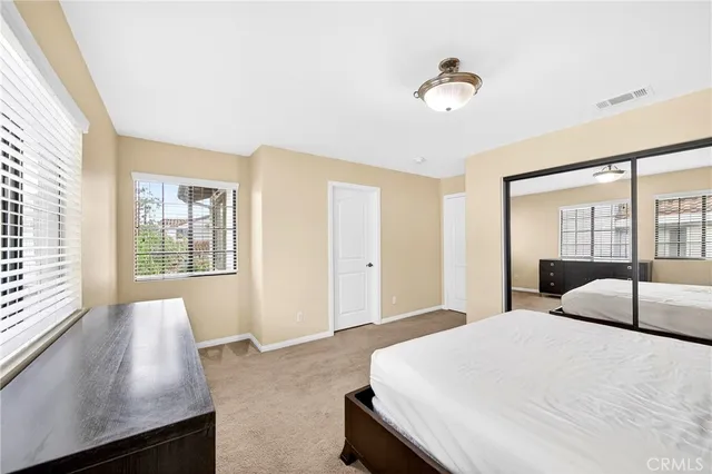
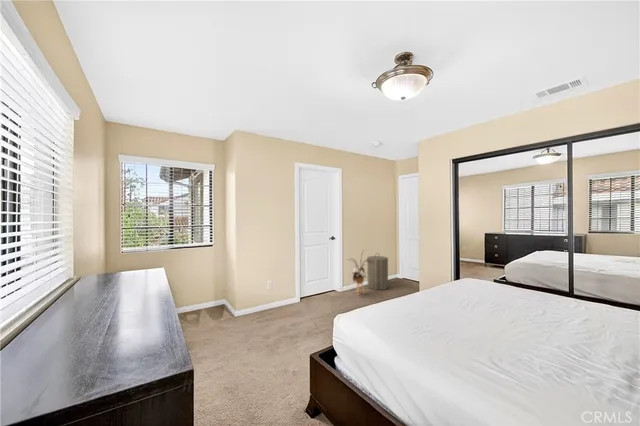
+ laundry hamper (377, 270)
+ house plant (358, 272)
